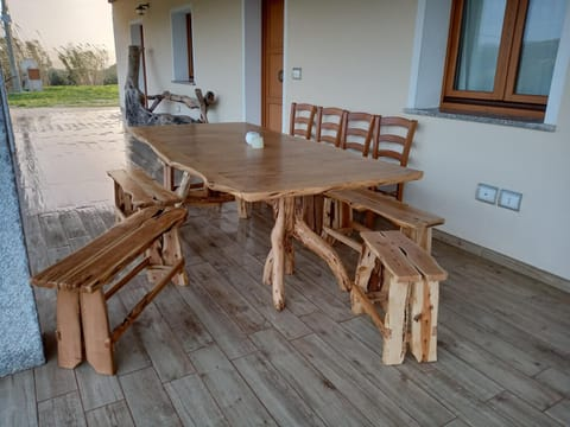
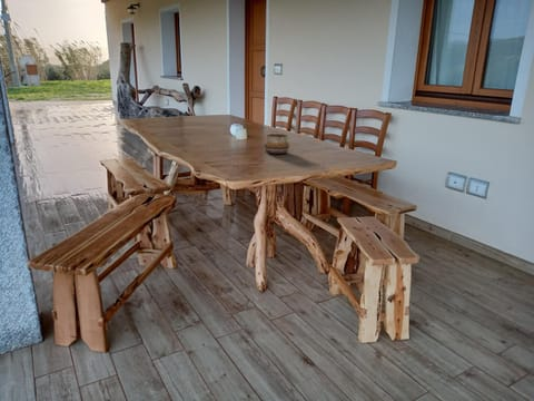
+ decorative bowl (276, 144)
